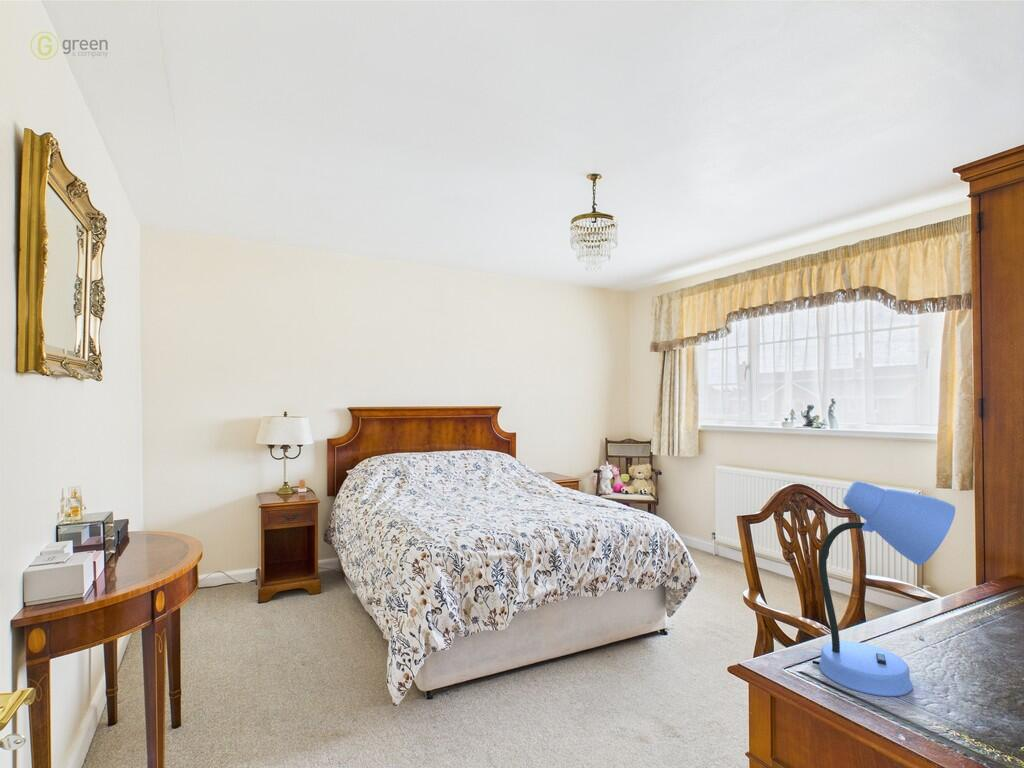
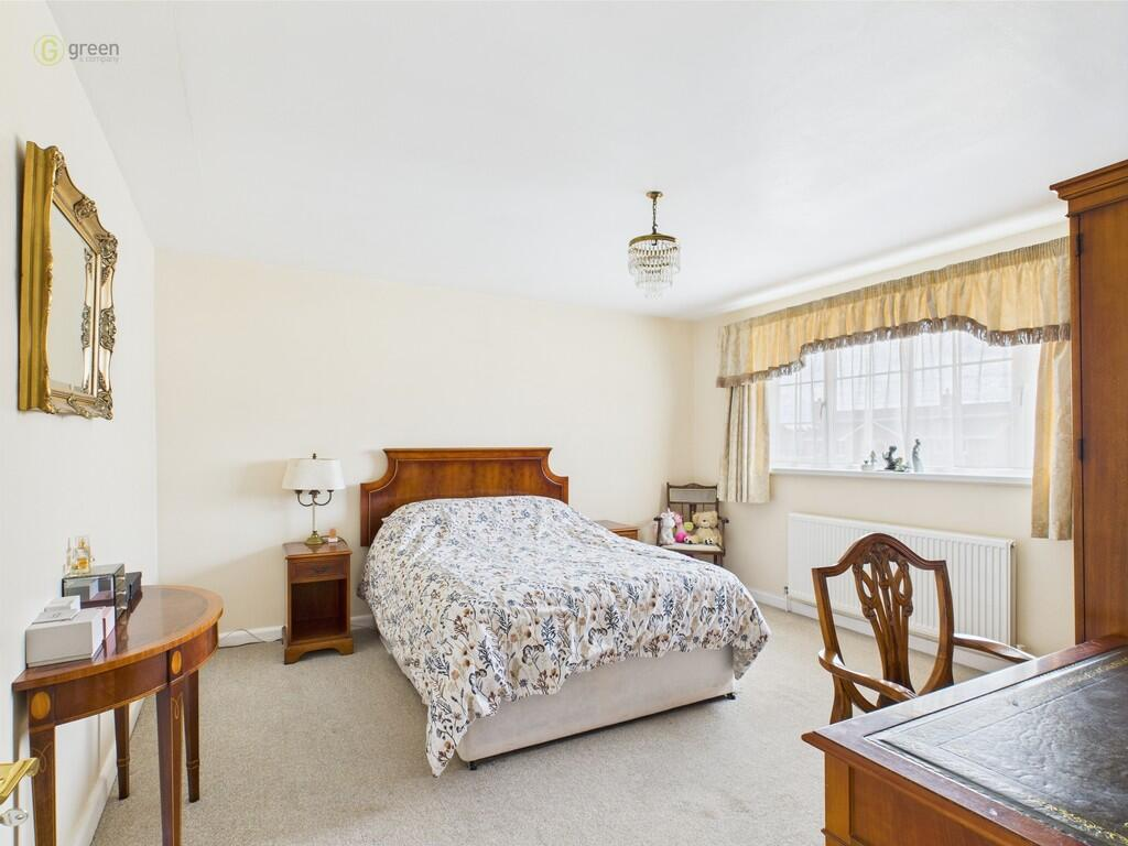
- desk lamp (904, 556)
